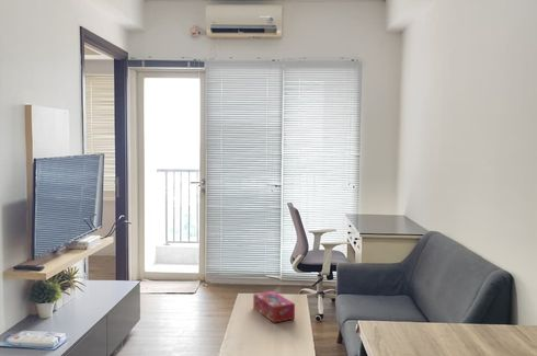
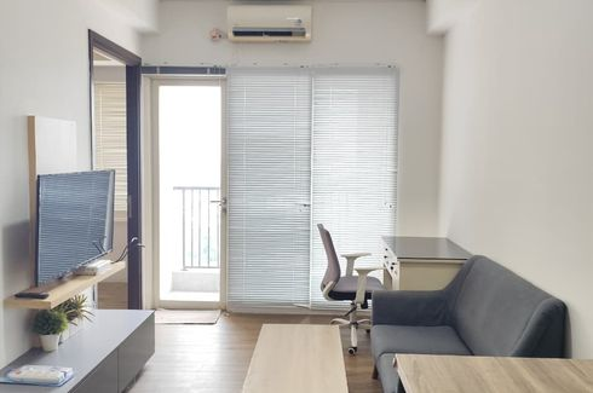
- tissue box (273, 306)
